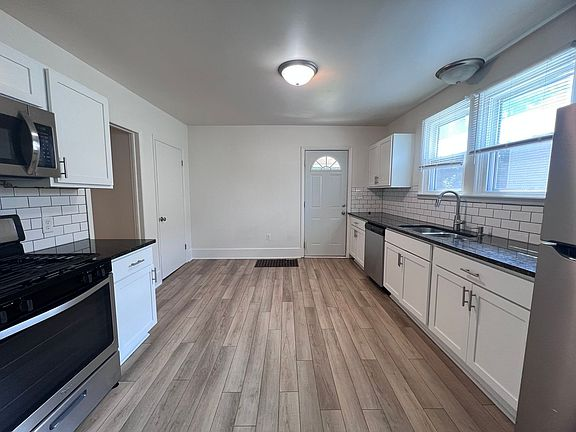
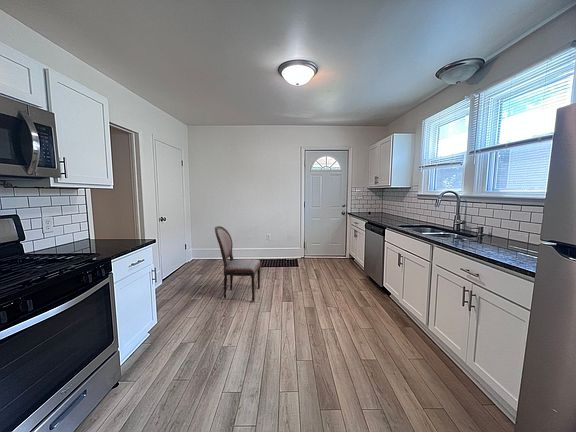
+ dining chair (241, 261)
